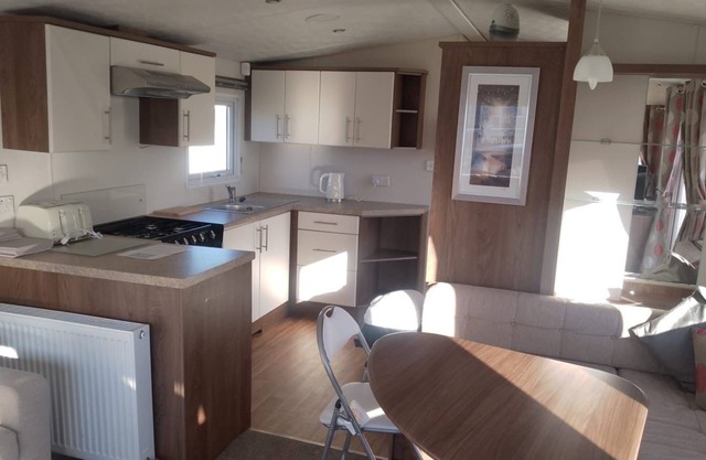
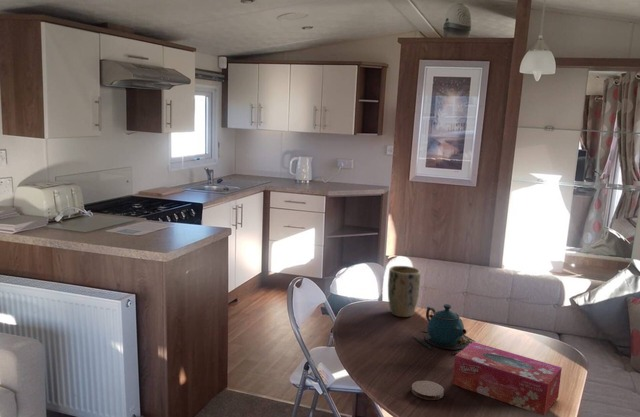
+ teapot (447, 322)
+ tissue box (506, 375)
+ plant pot (403, 291)
+ coaster (427, 390)
